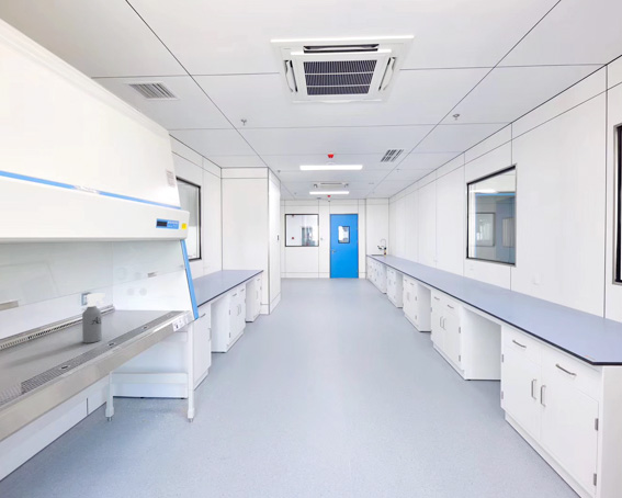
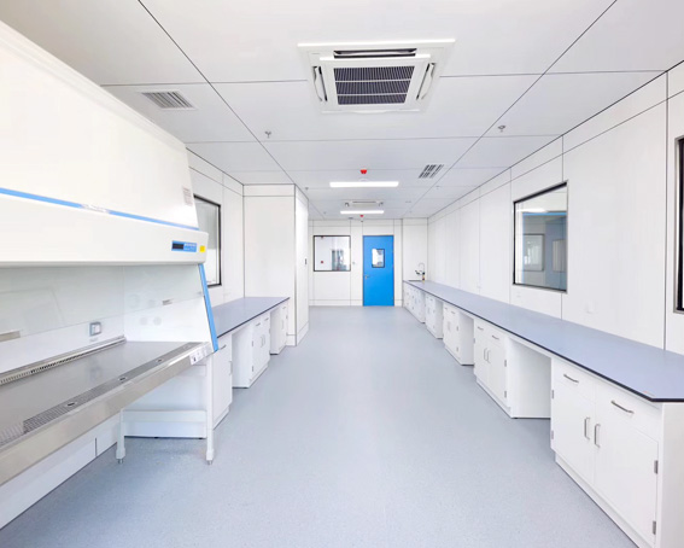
- spray bottle (94, 317)
